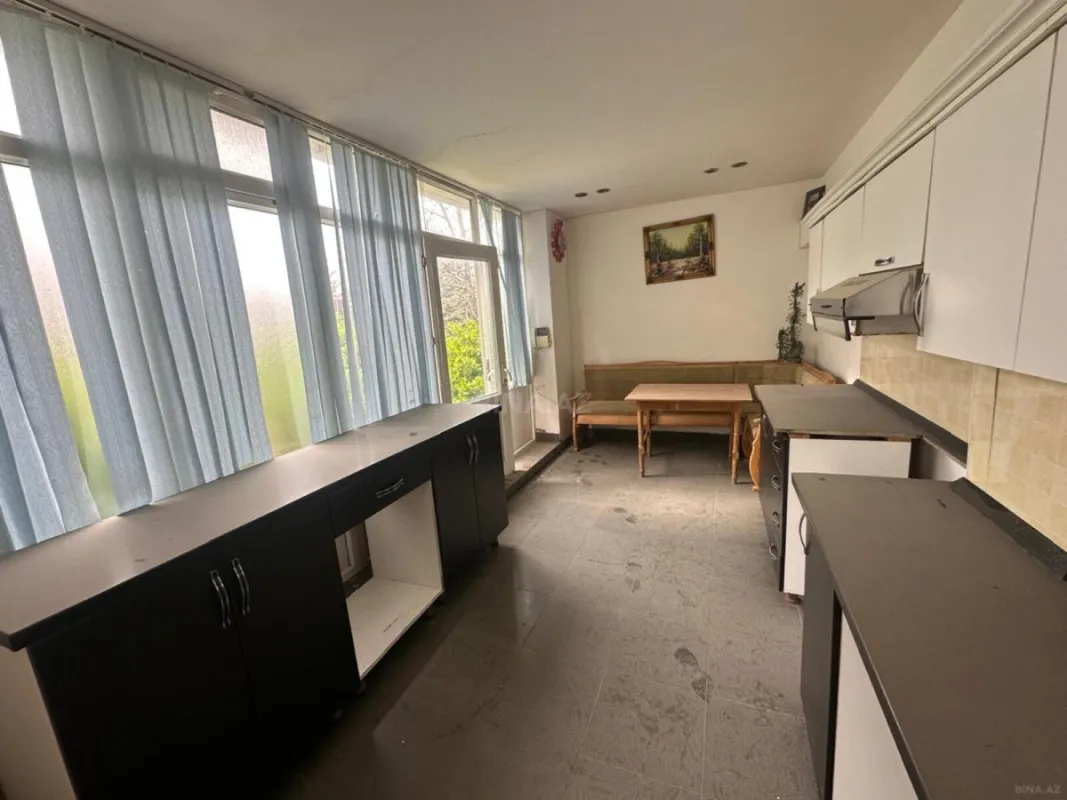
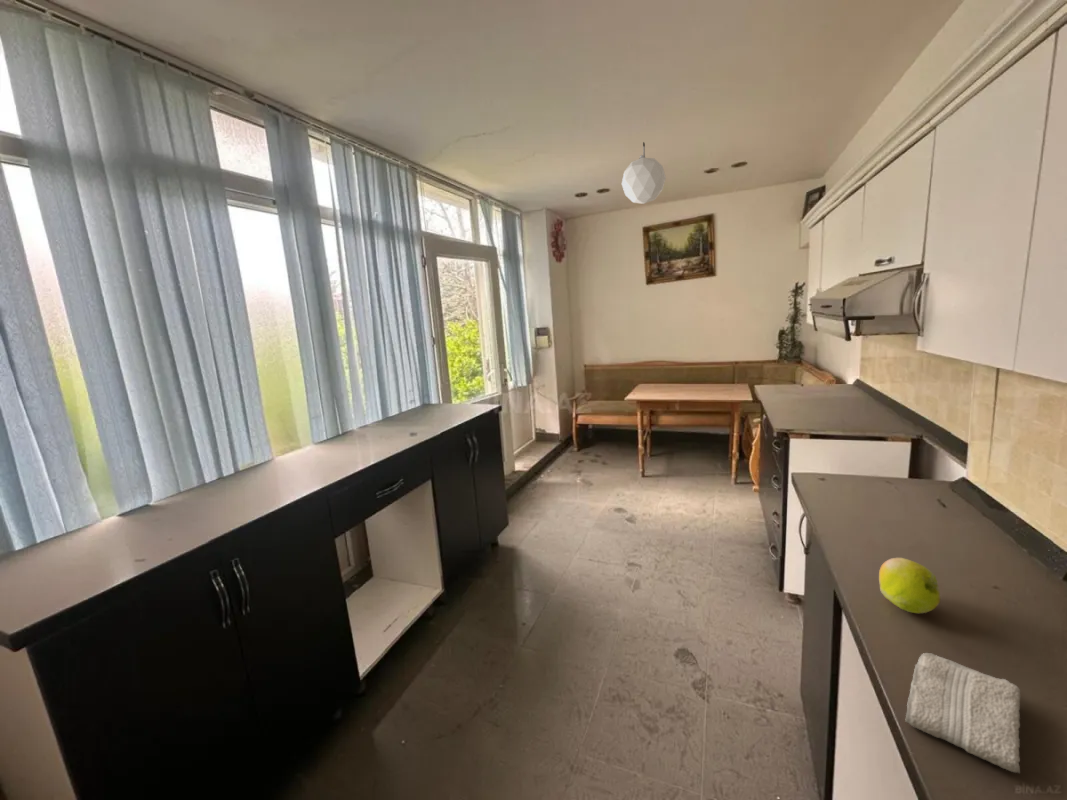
+ fruit (909, 585)
+ pendant lamp (643, 173)
+ washcloth (963, 702)
